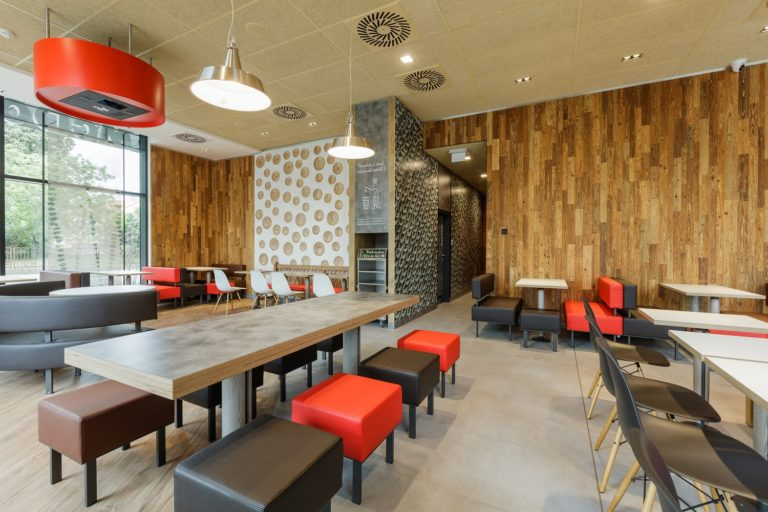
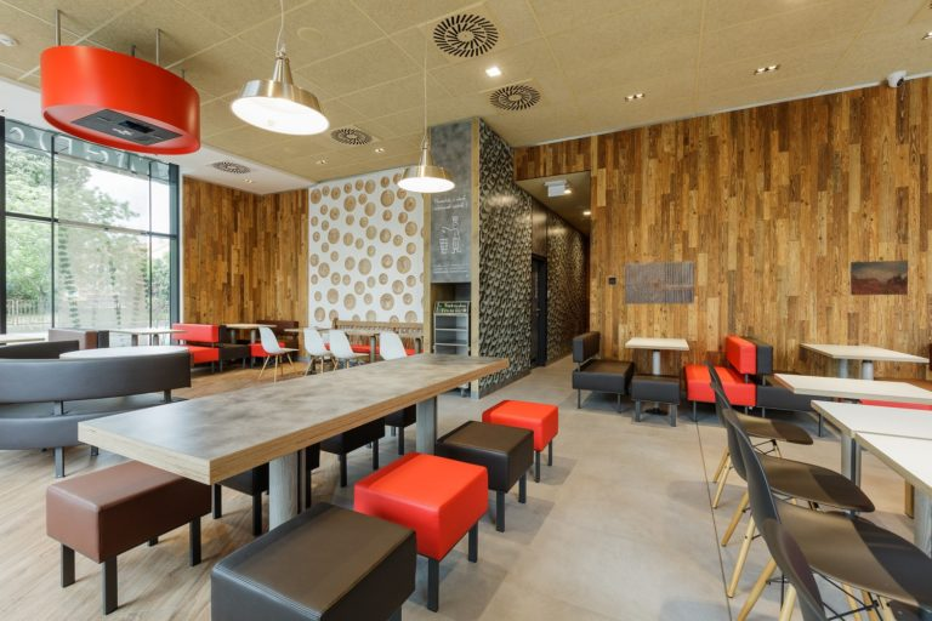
+ wall art (877, 278)
+ wall art (658, 283)
